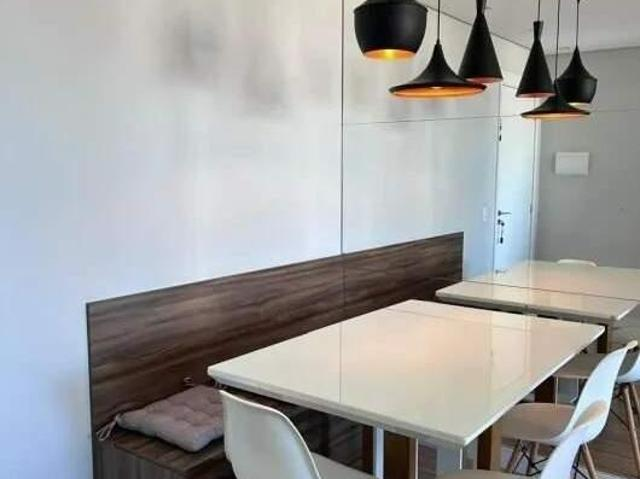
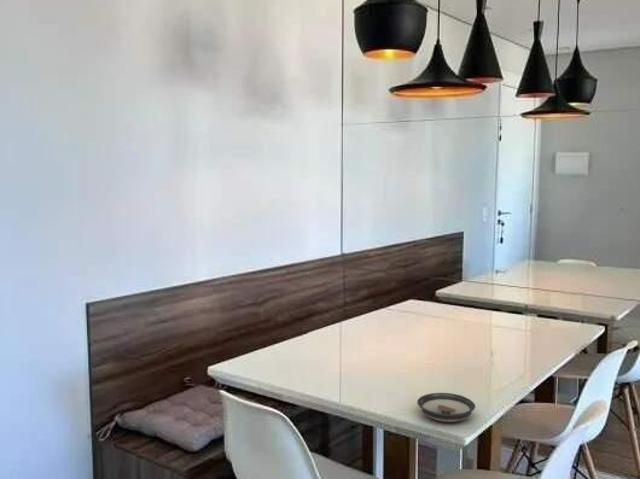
+ saucer (445, 409)
